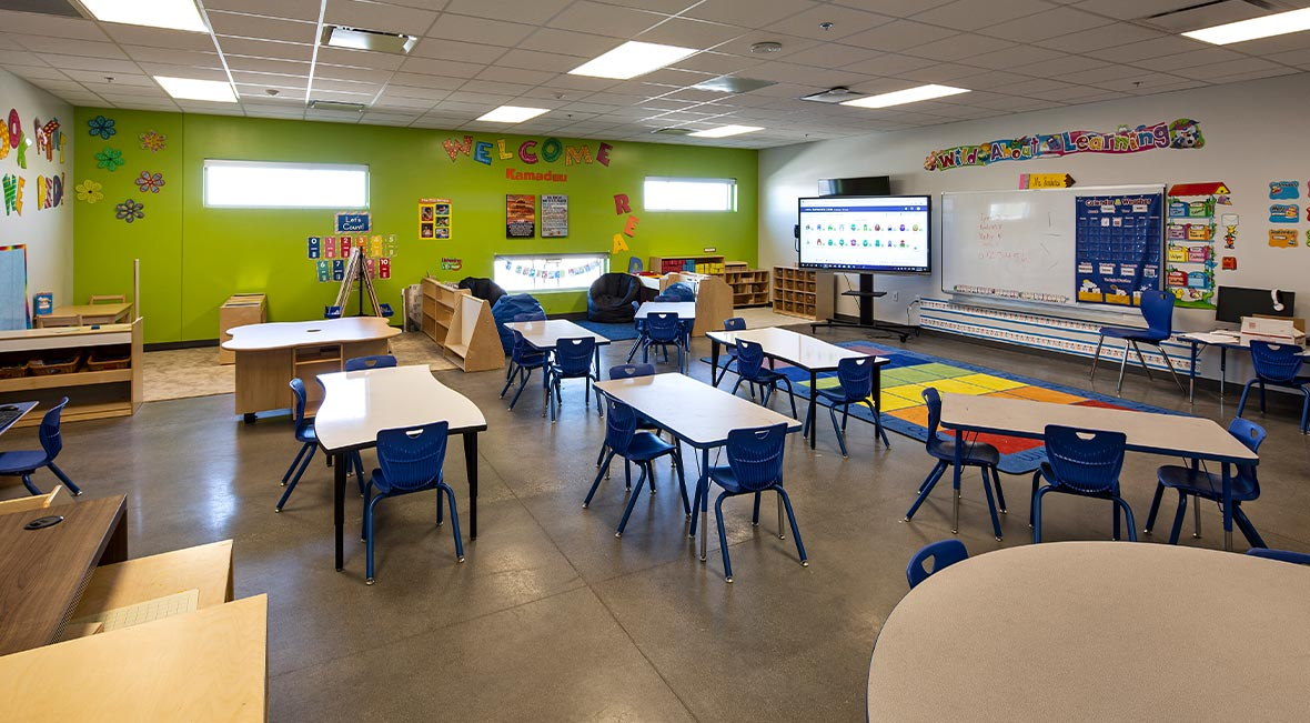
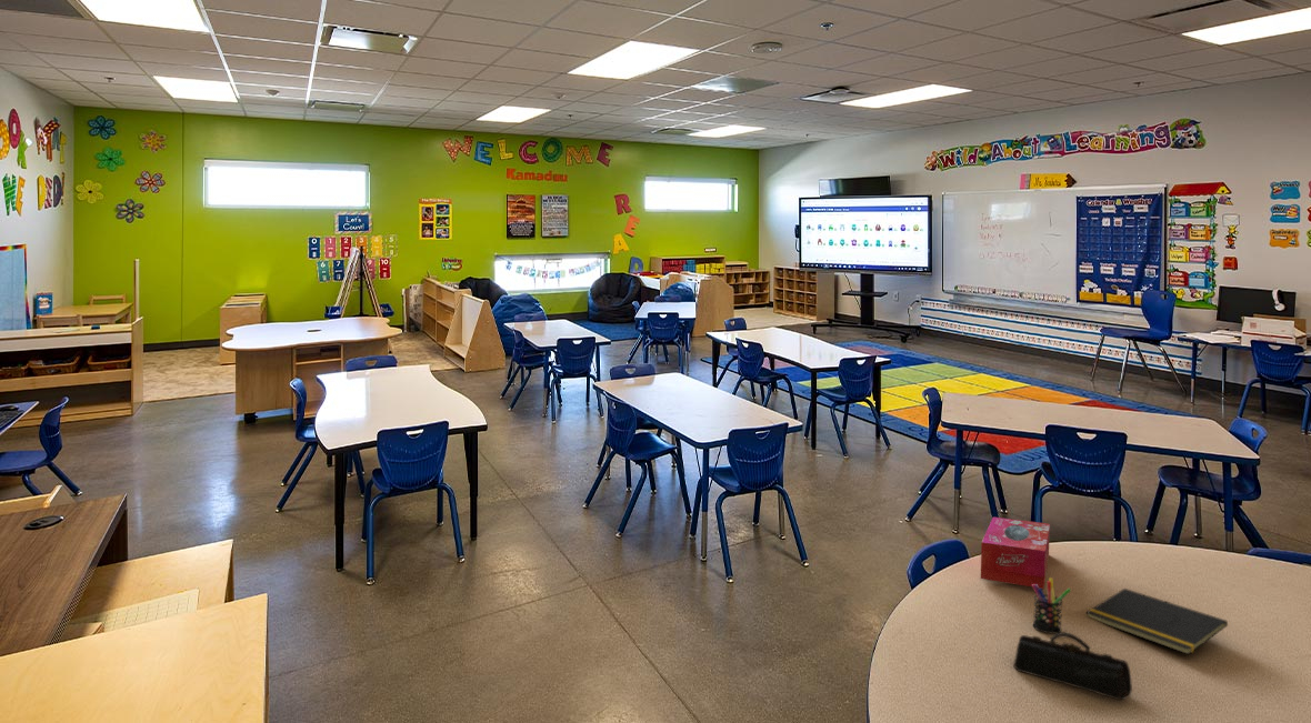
+ pen holder (1051, 603)
+ pencil case (1071, 656)
+ notepad (1153, 619)
+ tissue box (1017, 550)
